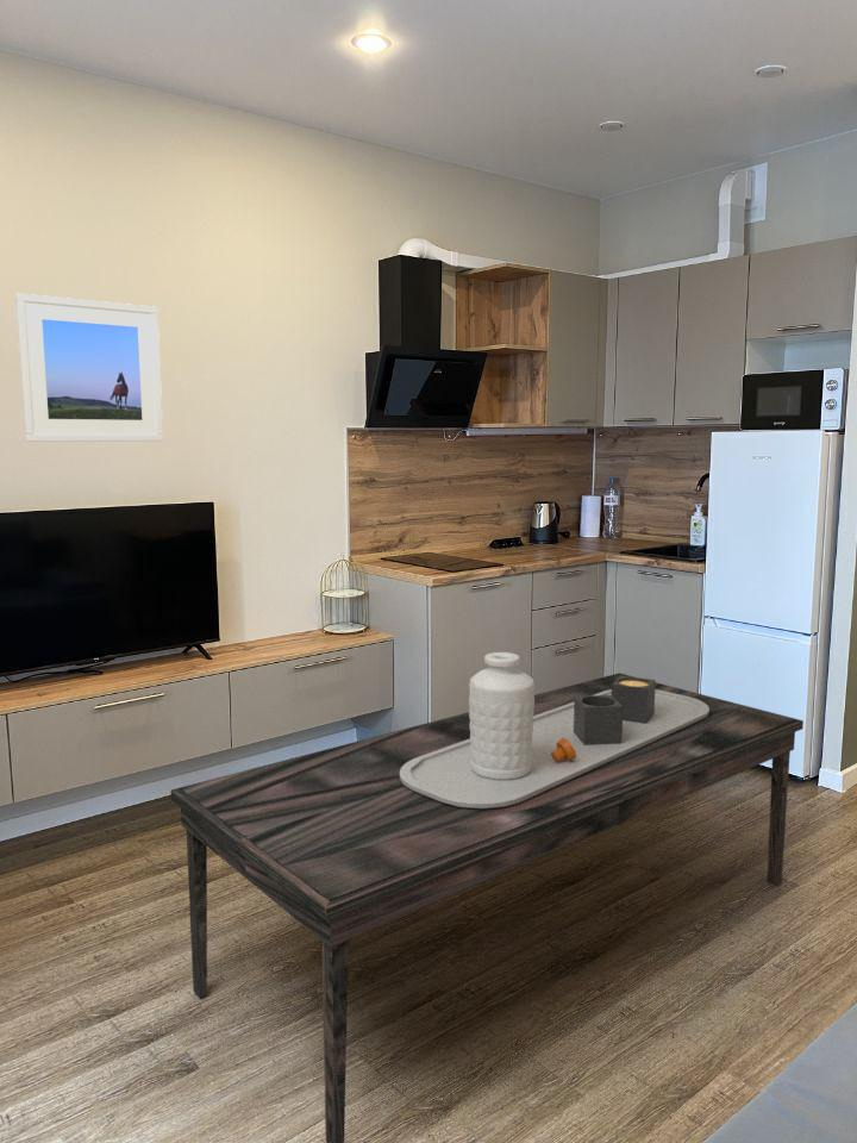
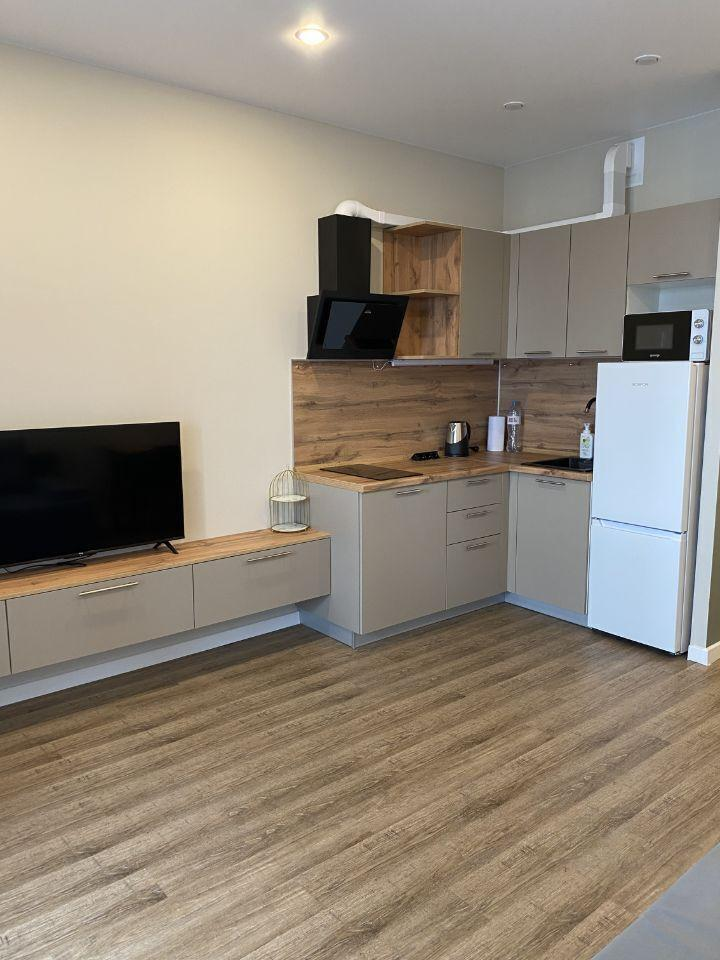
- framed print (93, 371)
- dining table (520, 791)
